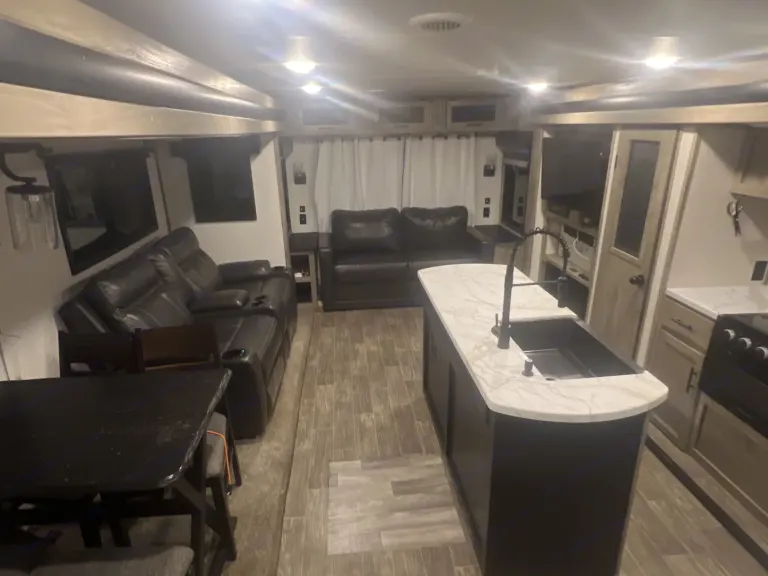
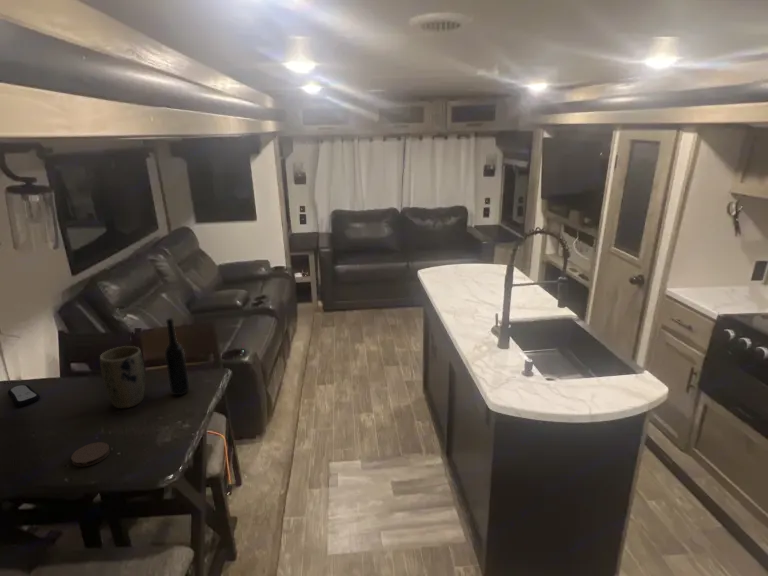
+ remote control (22, 394)
+ plant pot (124, 377)
+ coaster (90, 454)
+ bottle (175, 356)
